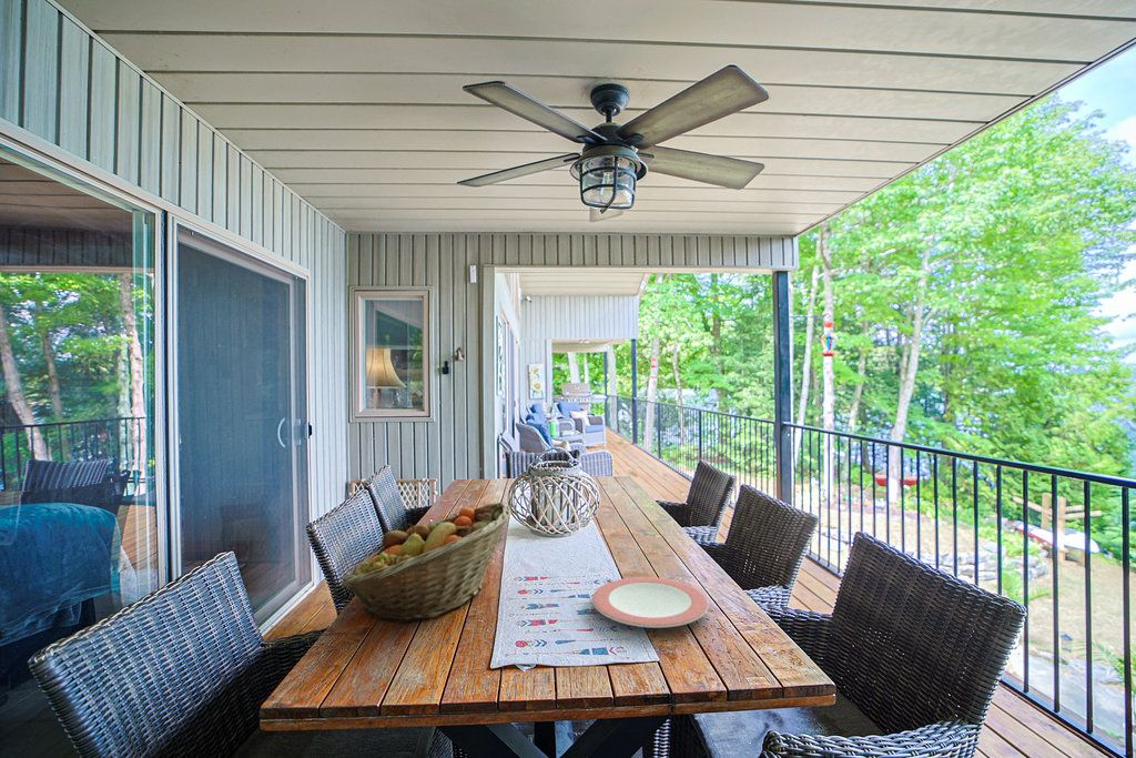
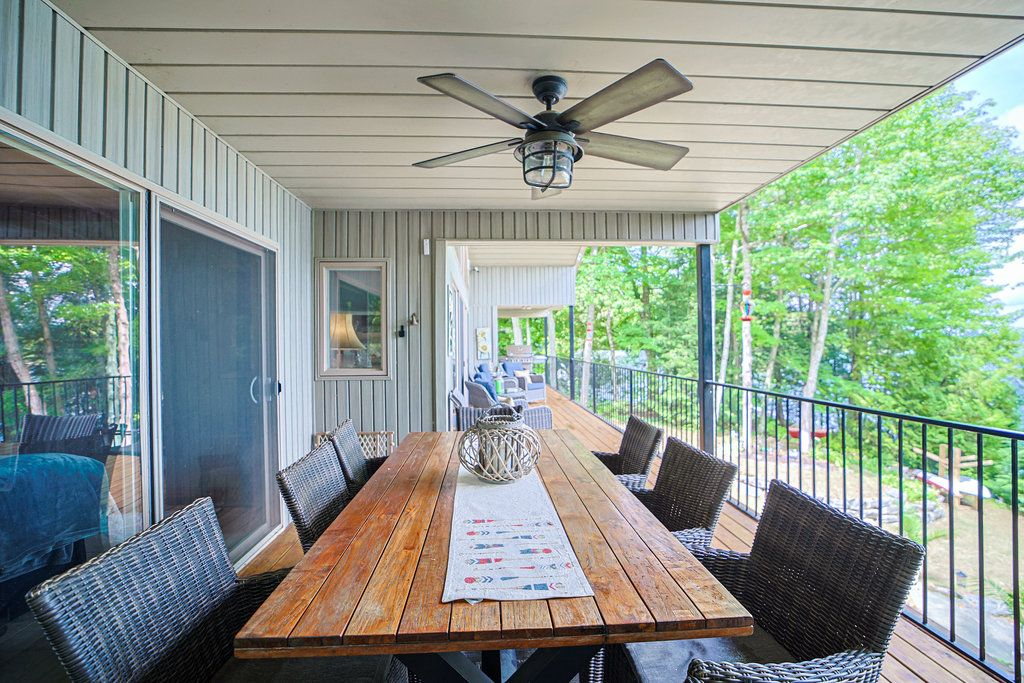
- plate (649, 602)
- fruit basket (434, 553)
